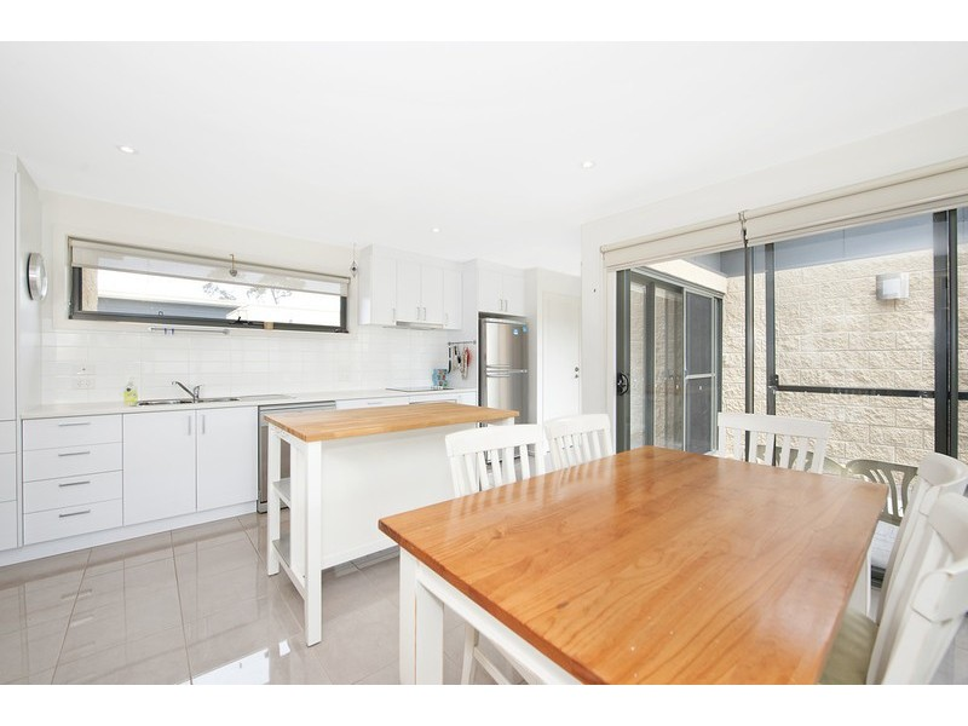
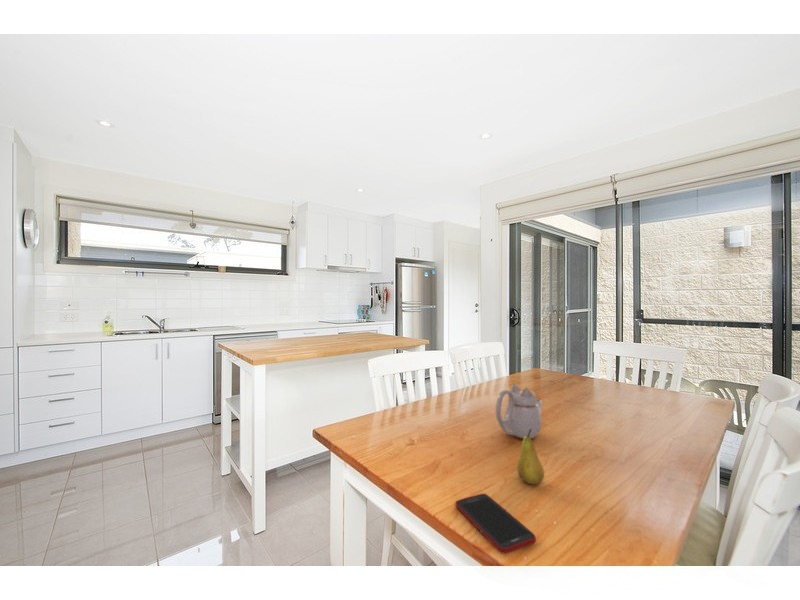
+ cell phone (492, 520)
+ fruit (530, 455)
+ teapot (520, 410)
